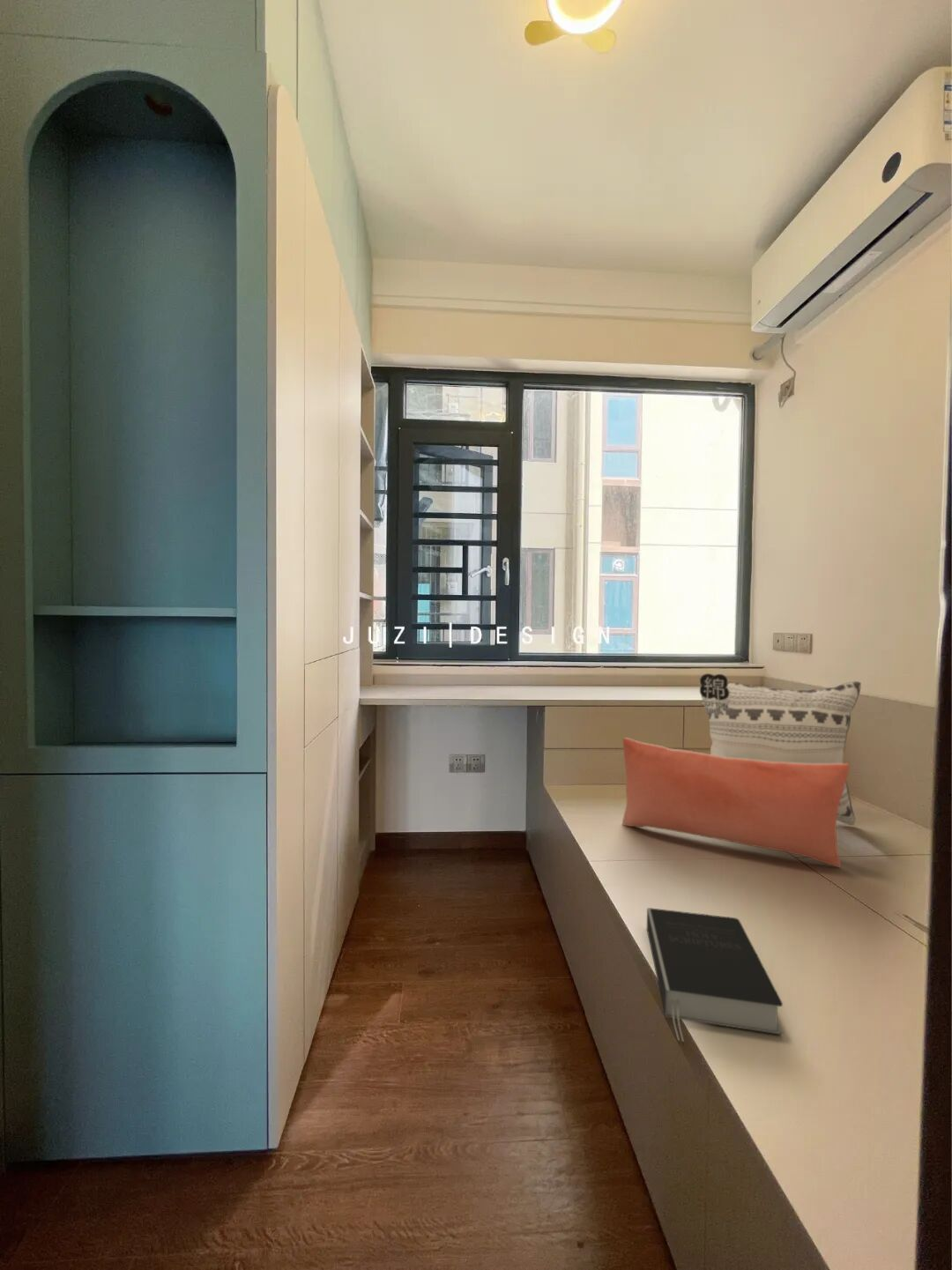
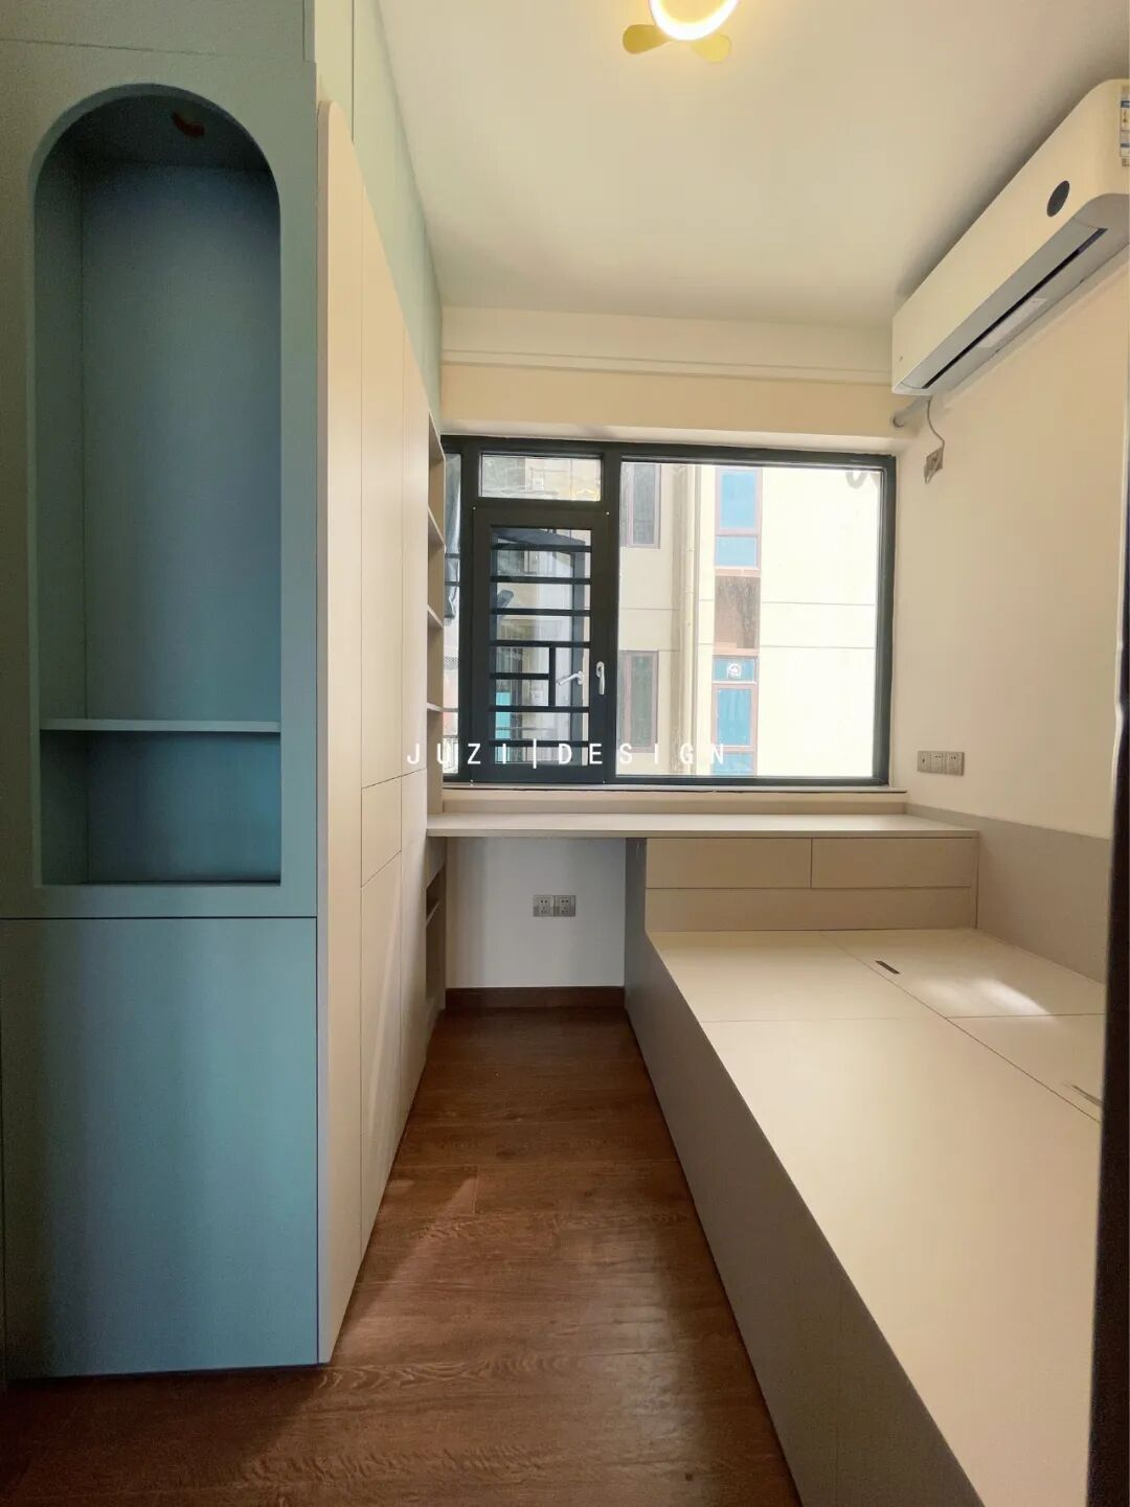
- book (709, 970)
- pillow (724, 798)
- decorative pillow (774, 746)
